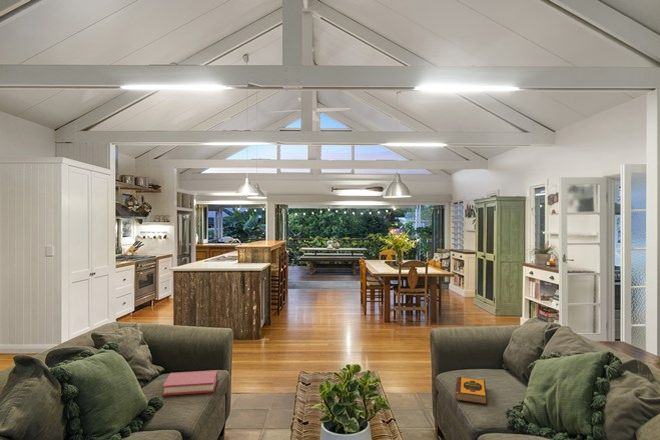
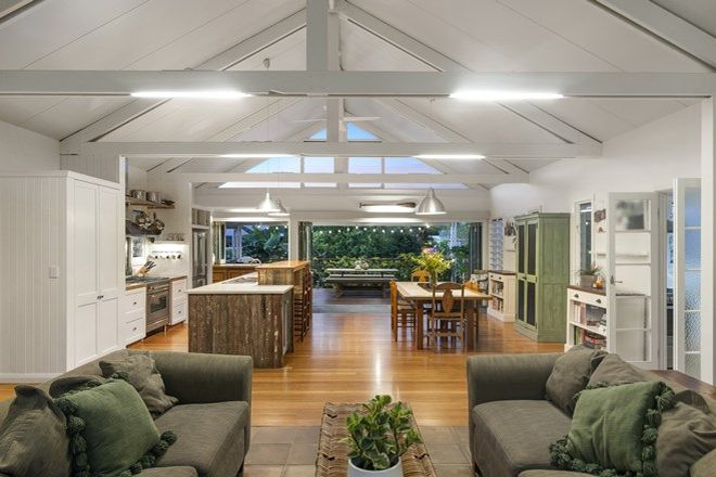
- hardback book (470, 389)
- hardback book (191, 382)
